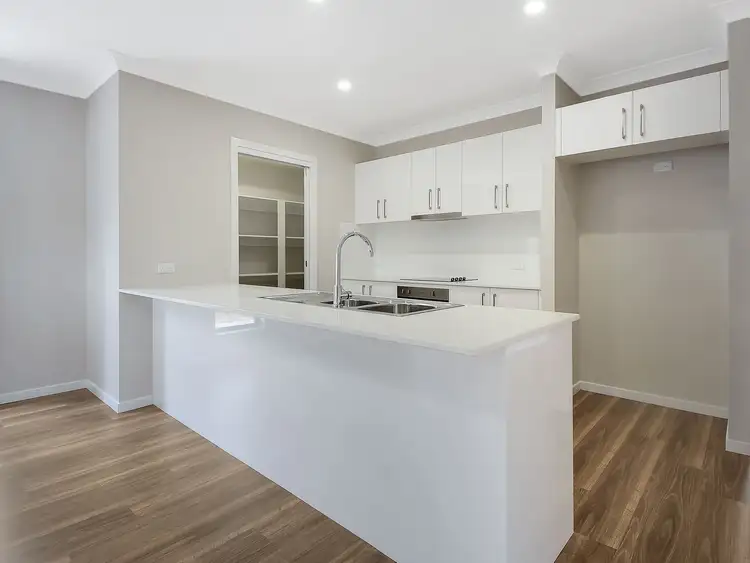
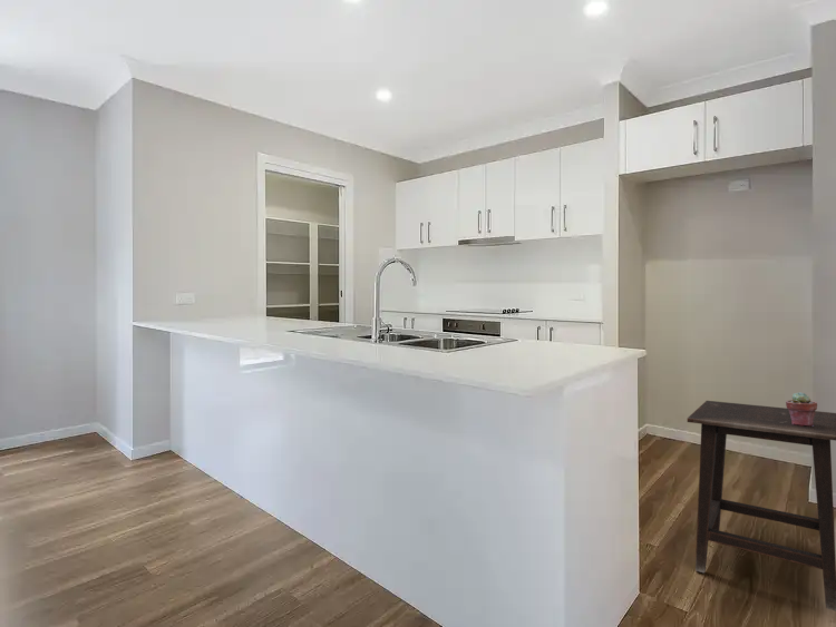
+ side table (760, 507)
+ potted succulent (801, 408)
